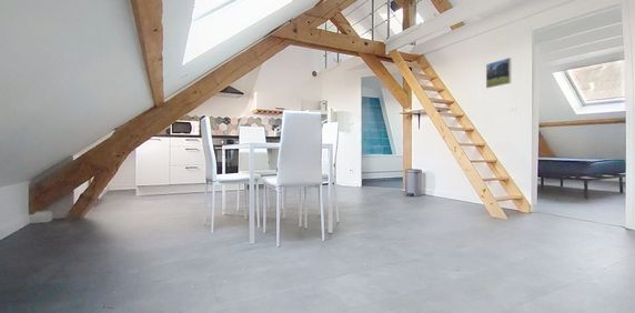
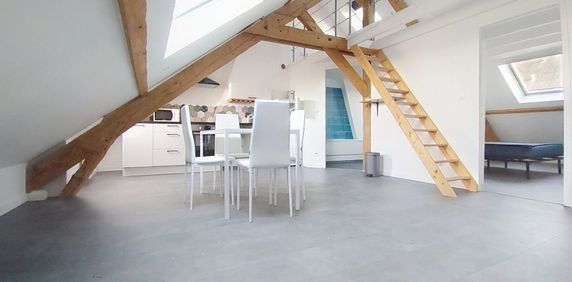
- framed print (497, 73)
